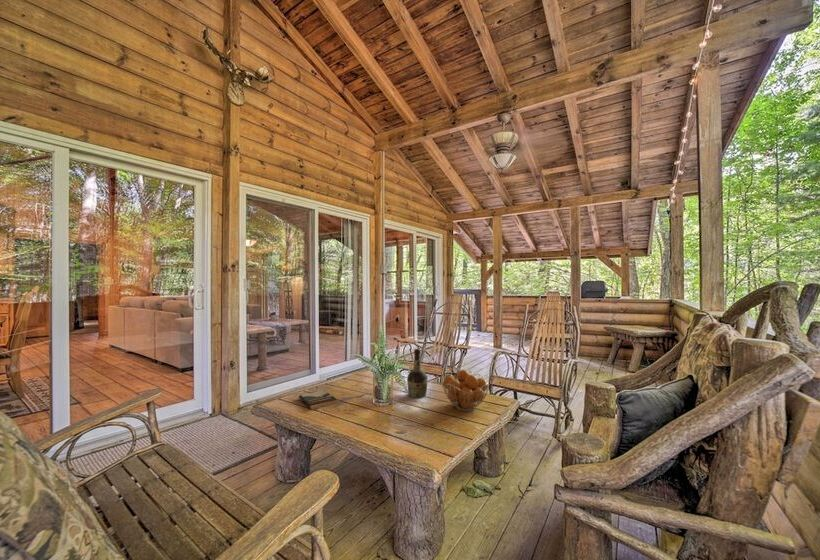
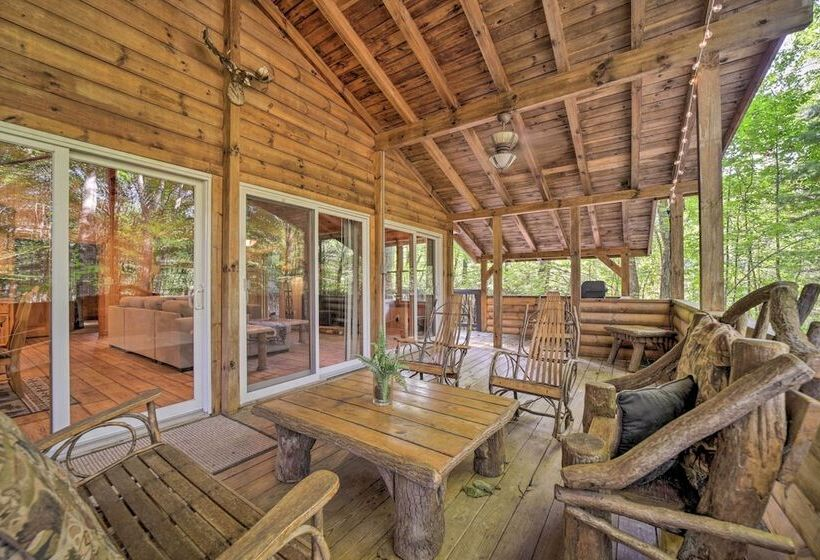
- fruit basket (465, 389)
- book (318, 399)
- cognac bottle (417, 372)
